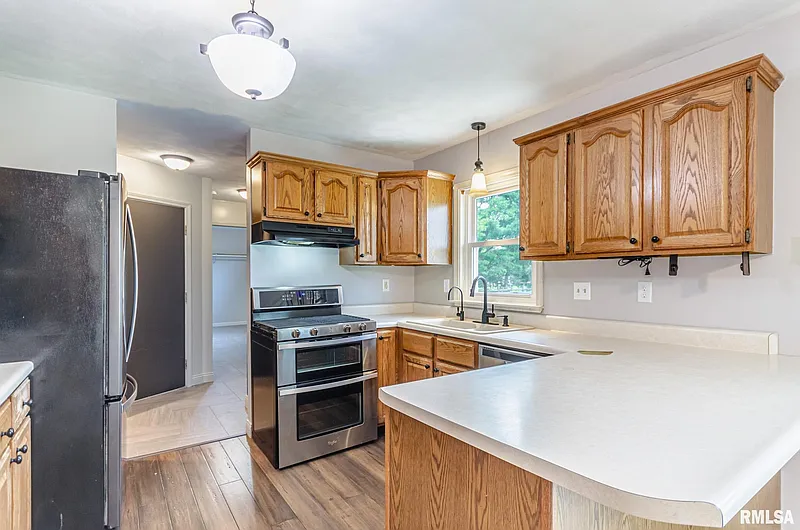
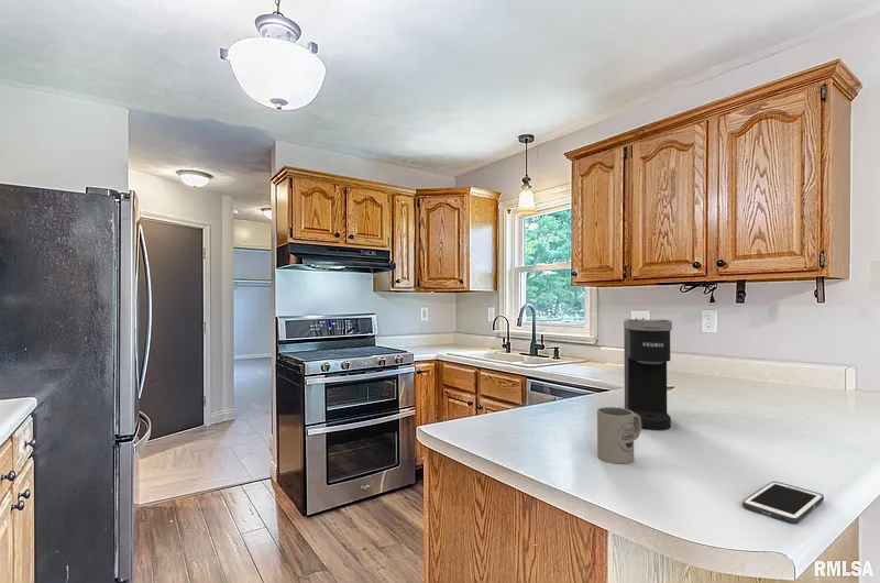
+ mug (622, 432)
+ coffee maker (646, 369)
+ cell phone (783, 501)
